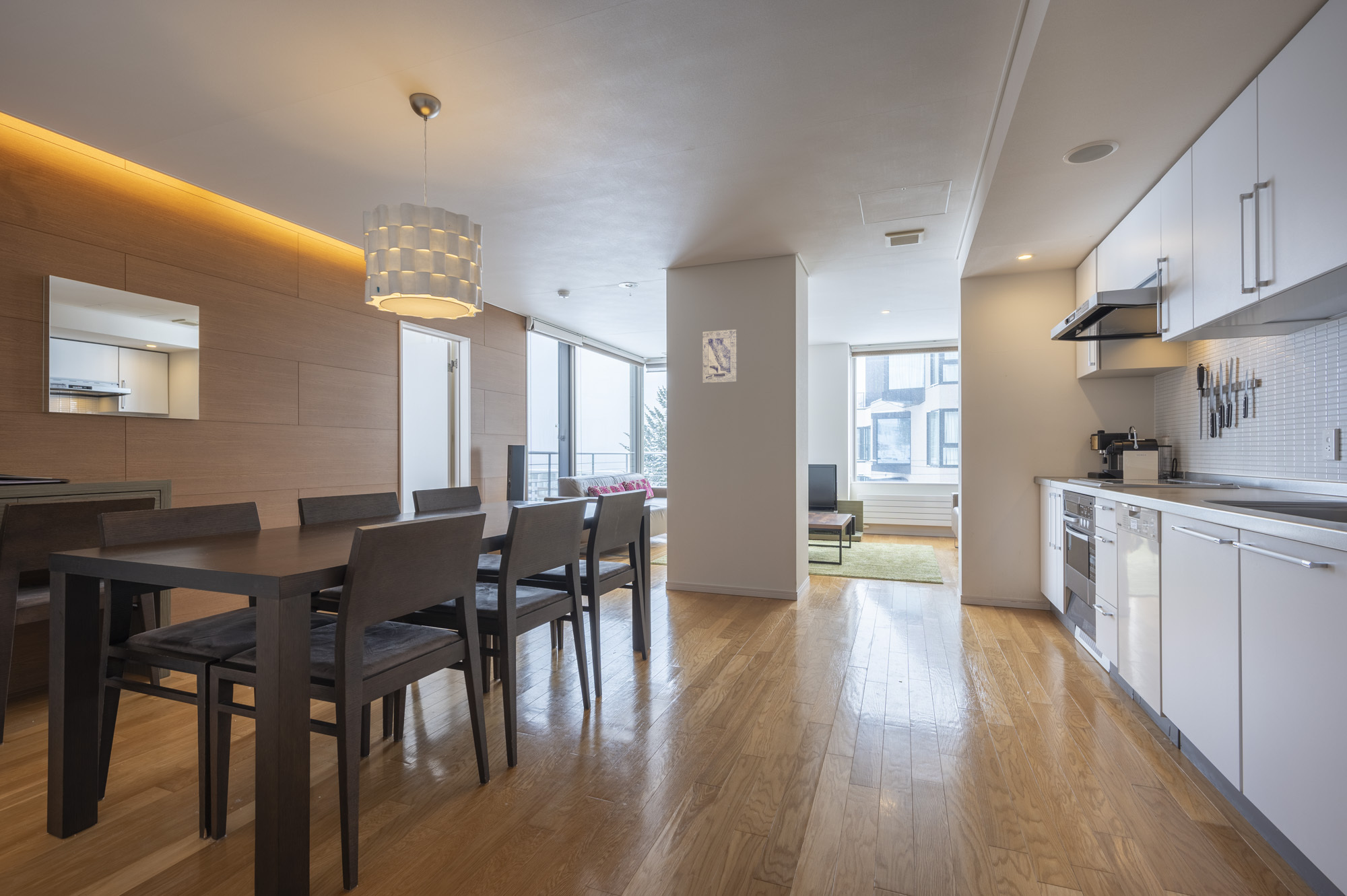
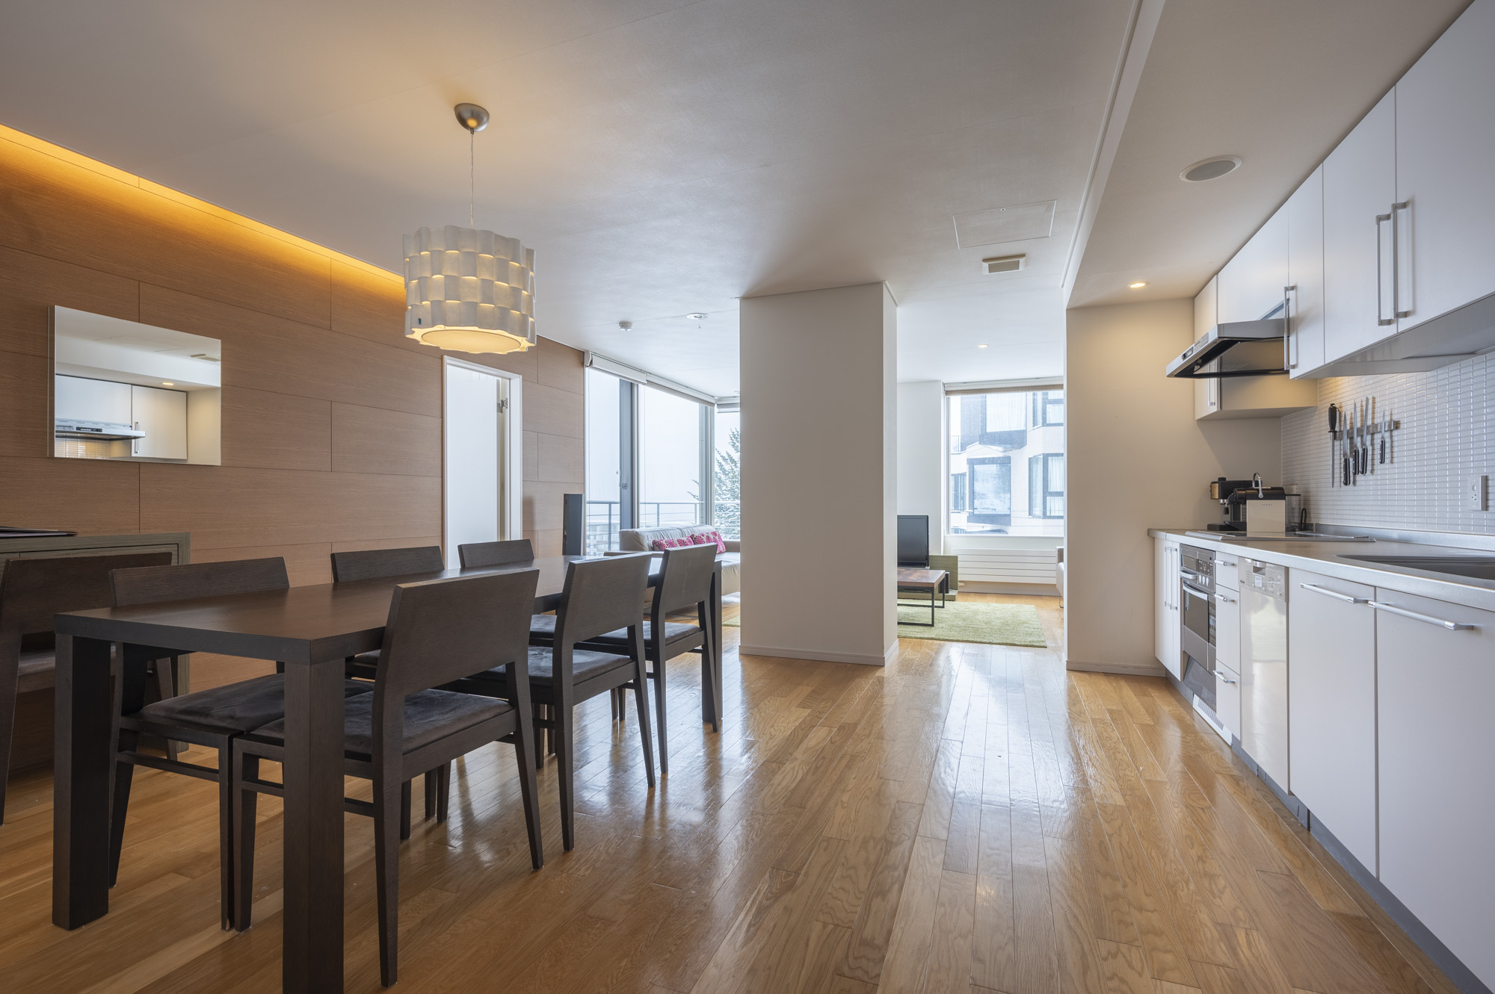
- wall art (719, 356)
